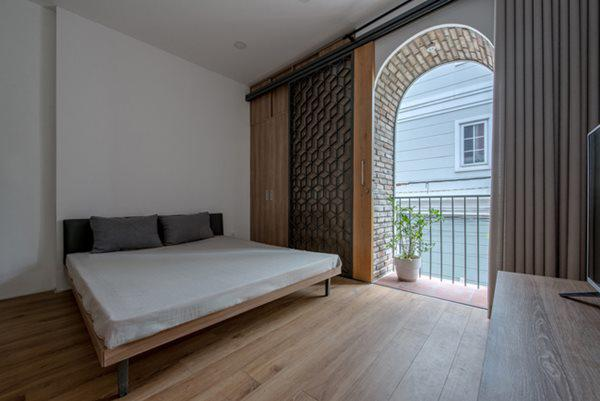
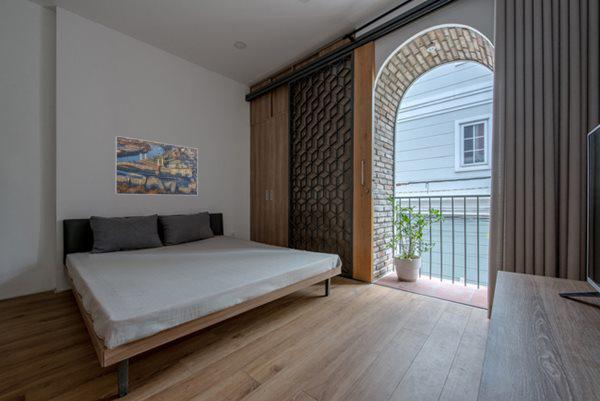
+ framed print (160, 169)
